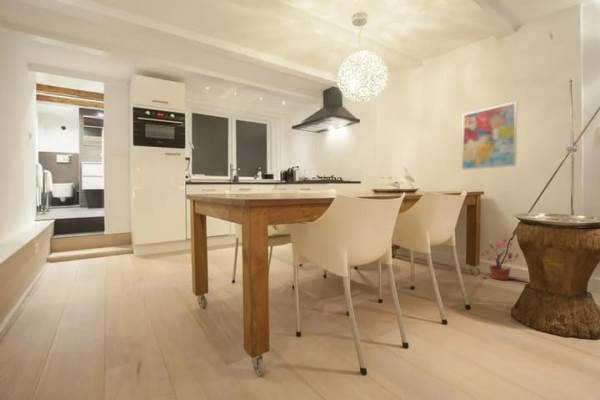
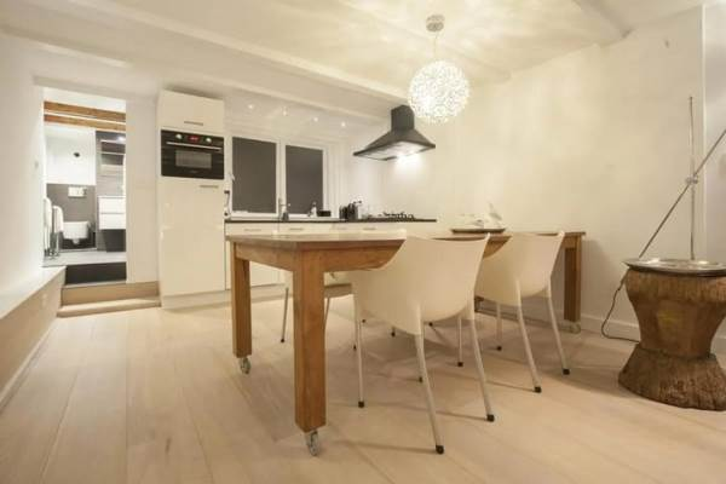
- wall art (487, 138)
- potted plant (498, 258)
